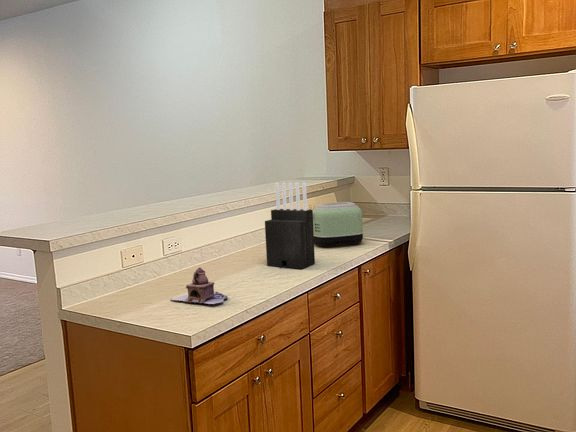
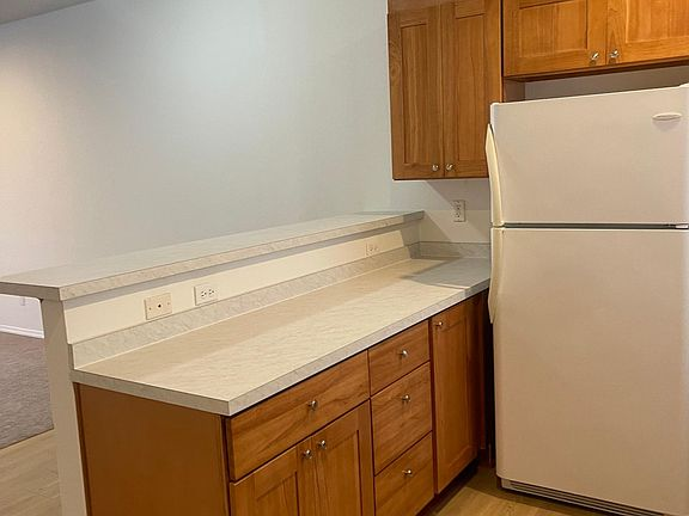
- teapot (202, 283)
- knife block (287, 224)
- toaster (334, 223)
